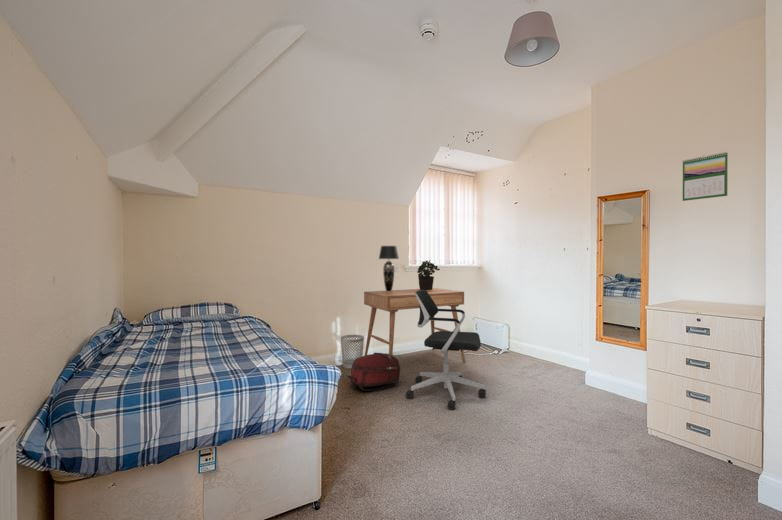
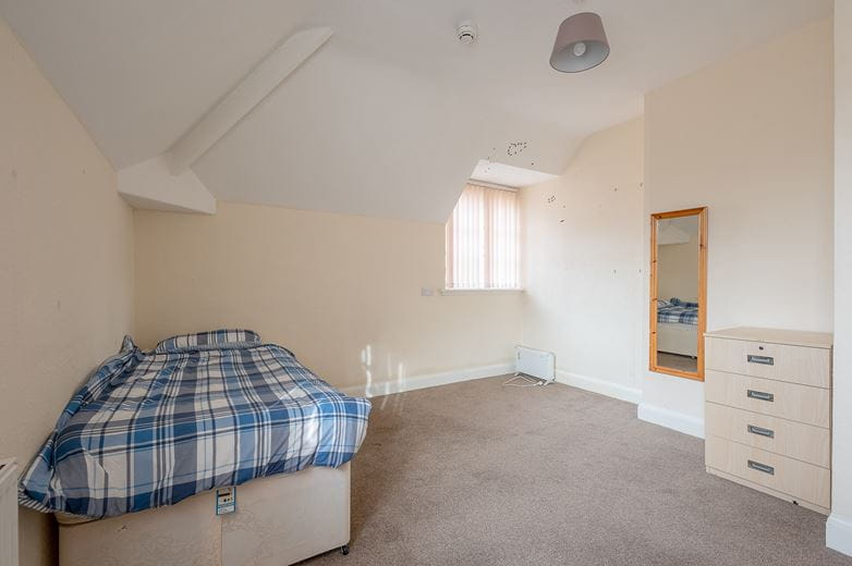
- wastebasket (351, 351)
- backpack (371, 371)
- potted plant (427, 274)
- calendar (704, 176)
- desk (431, 326)
- table lamp (388, 268)
- office chair (447, 342)
